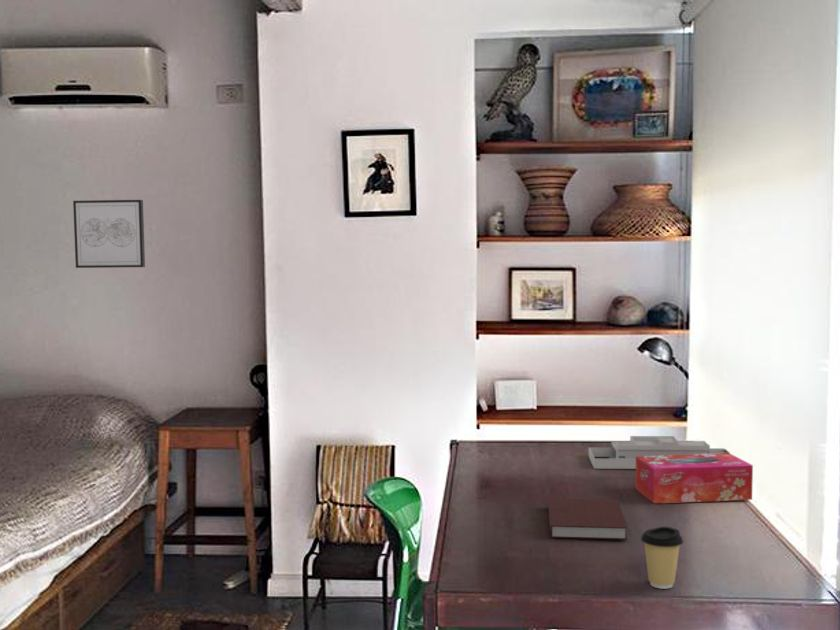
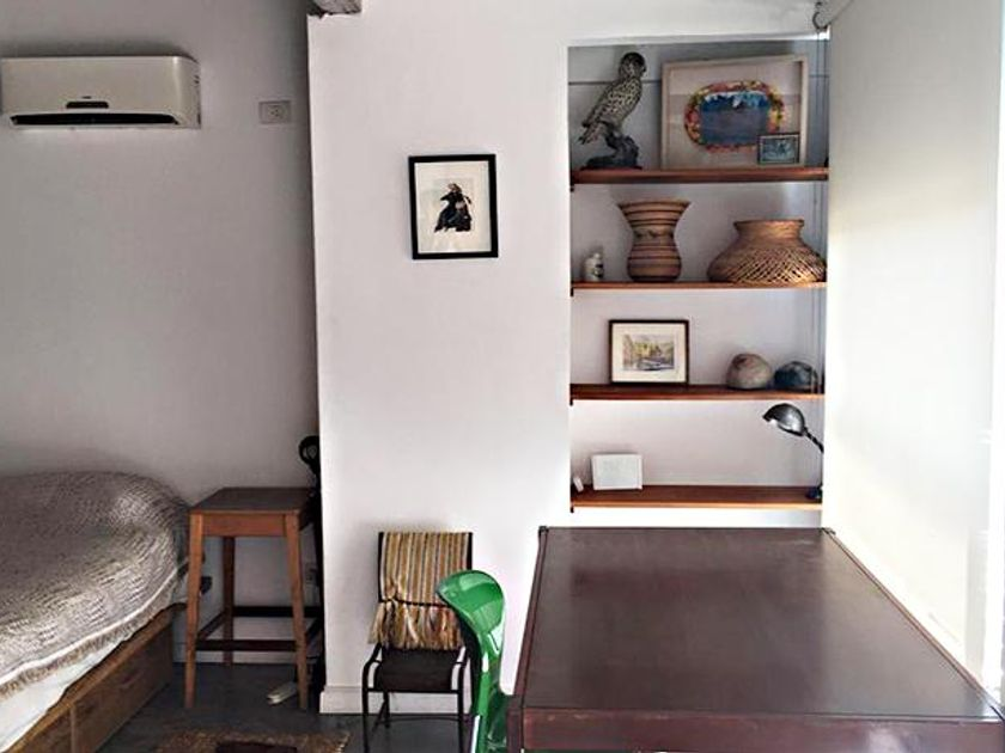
- desk organizer (660, 450)
- coffee cup (661, 557)
- tissue box (692, 477)
- notebook (585, 517)
- wall art (109, 234)
